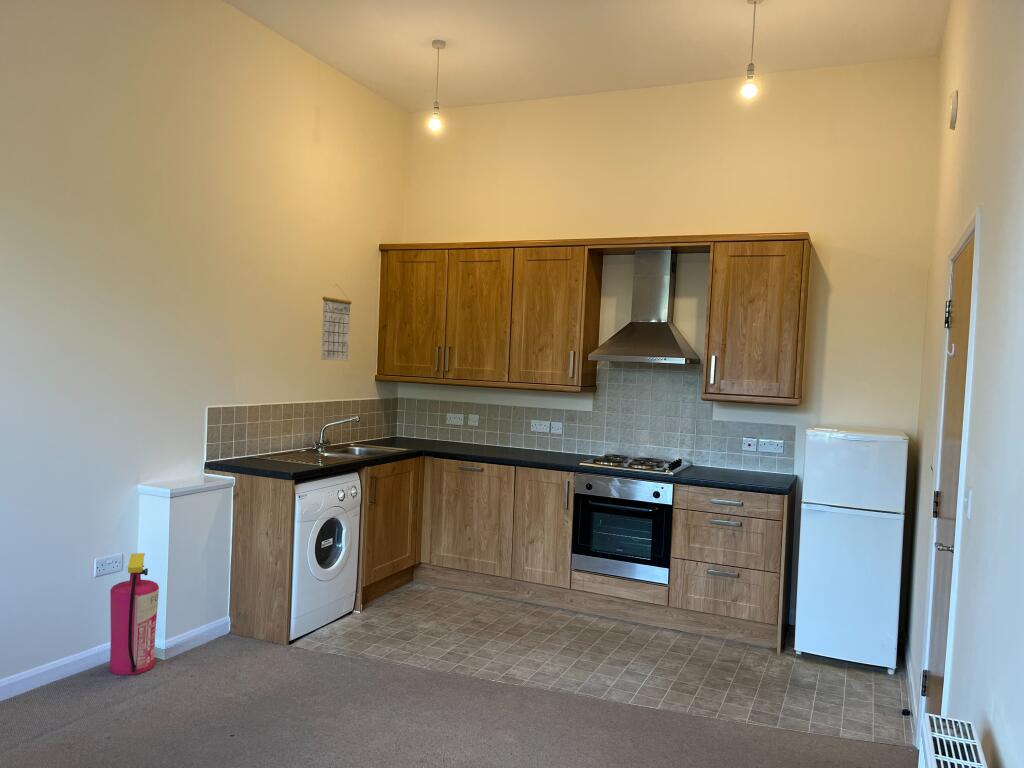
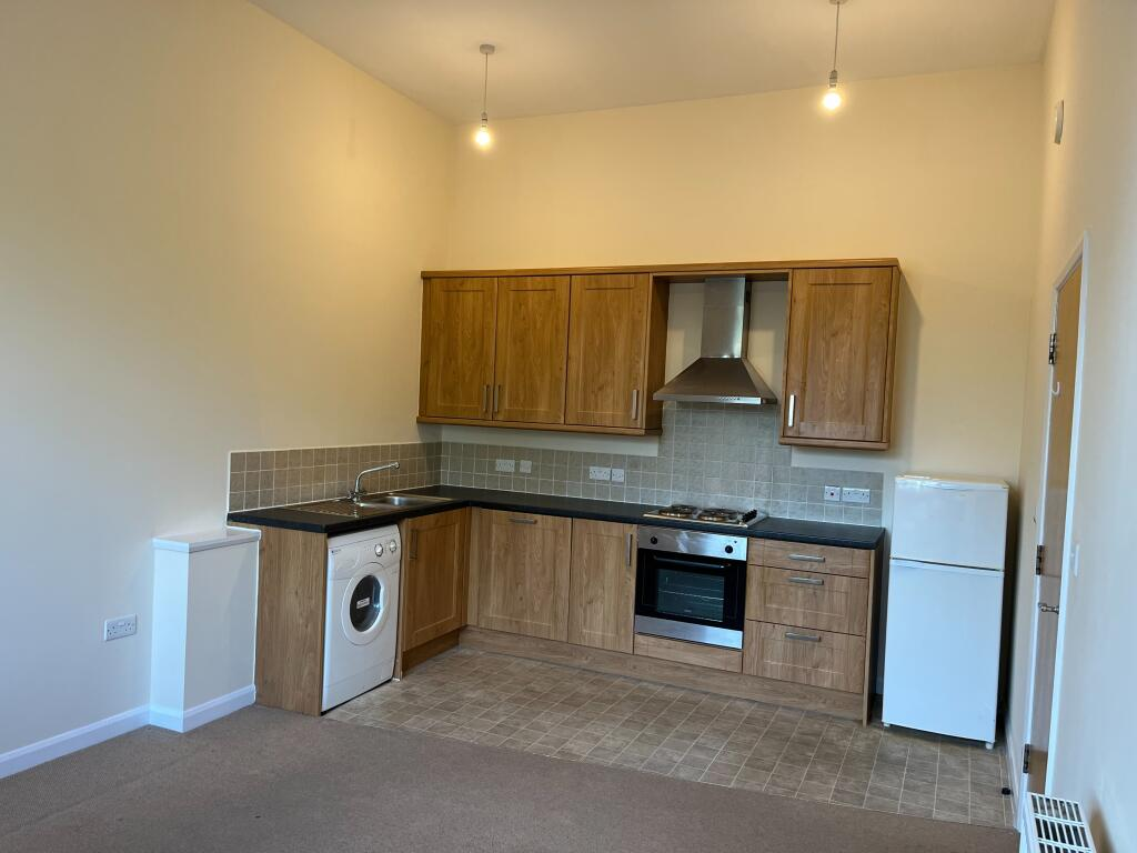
- fire extinguisher (133, 613)
- calendar (336, 322)
